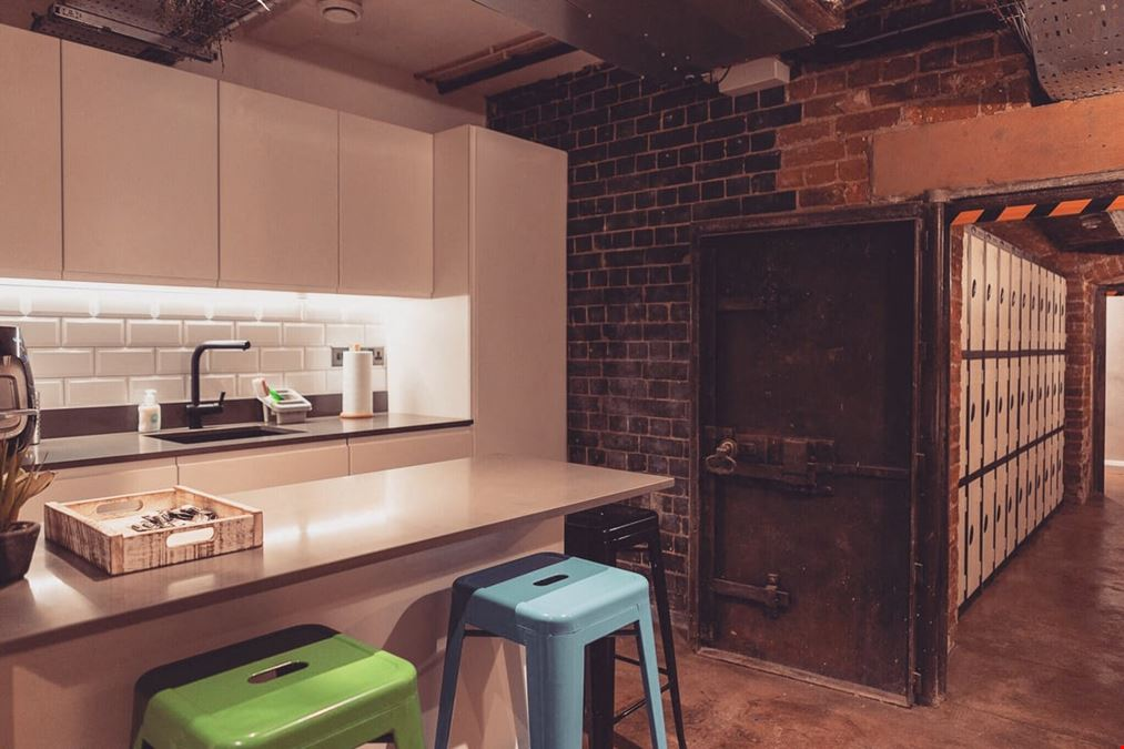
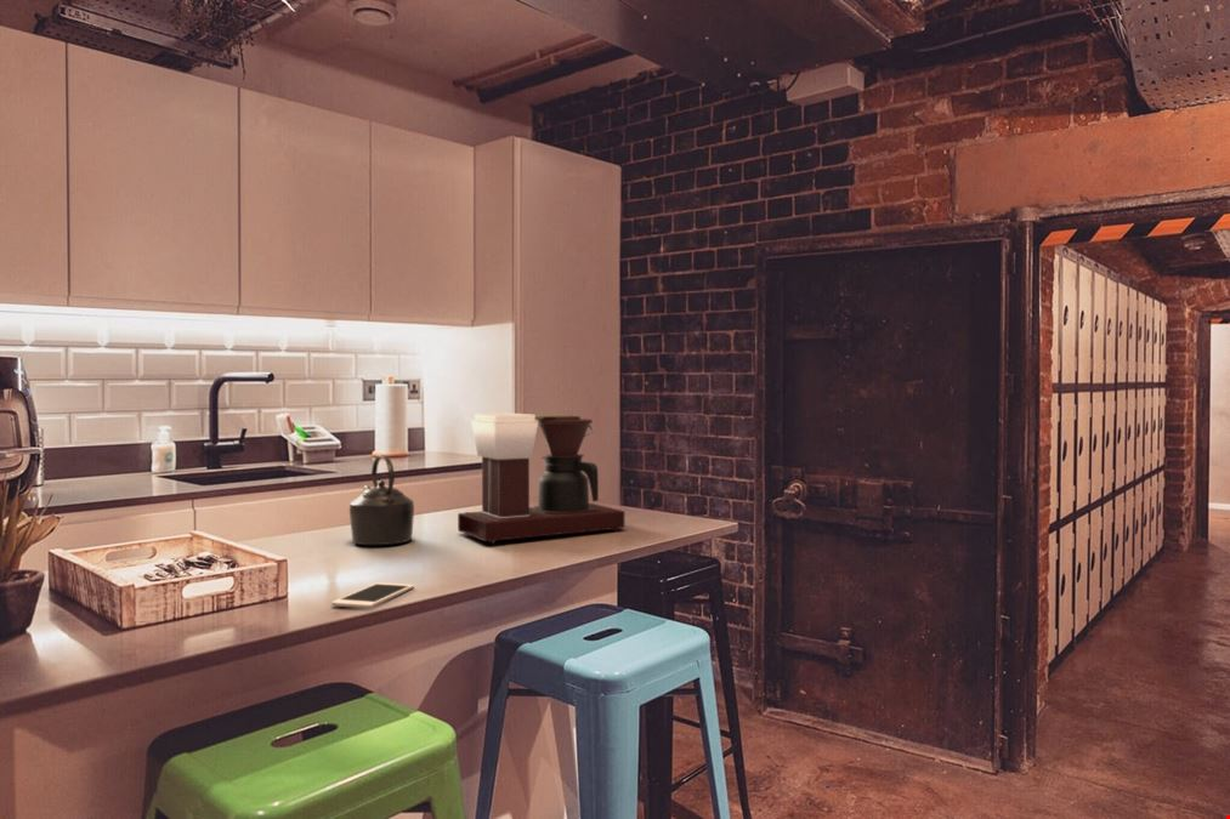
+ cell phone (374, 595)
+ kettle (378, 496)
+ coffee maker (543, 474)
